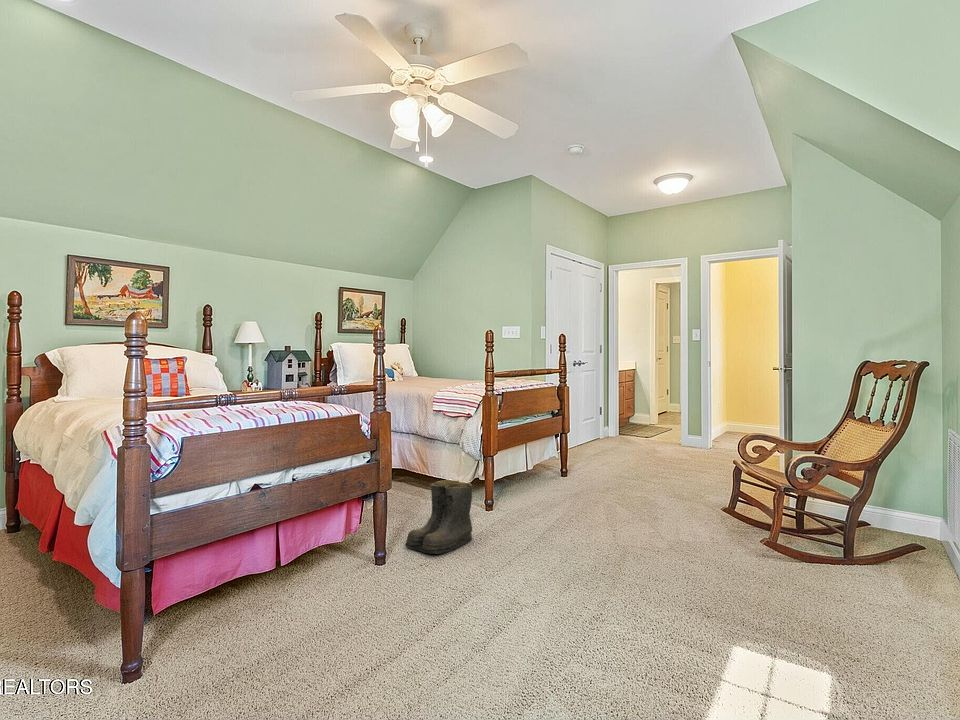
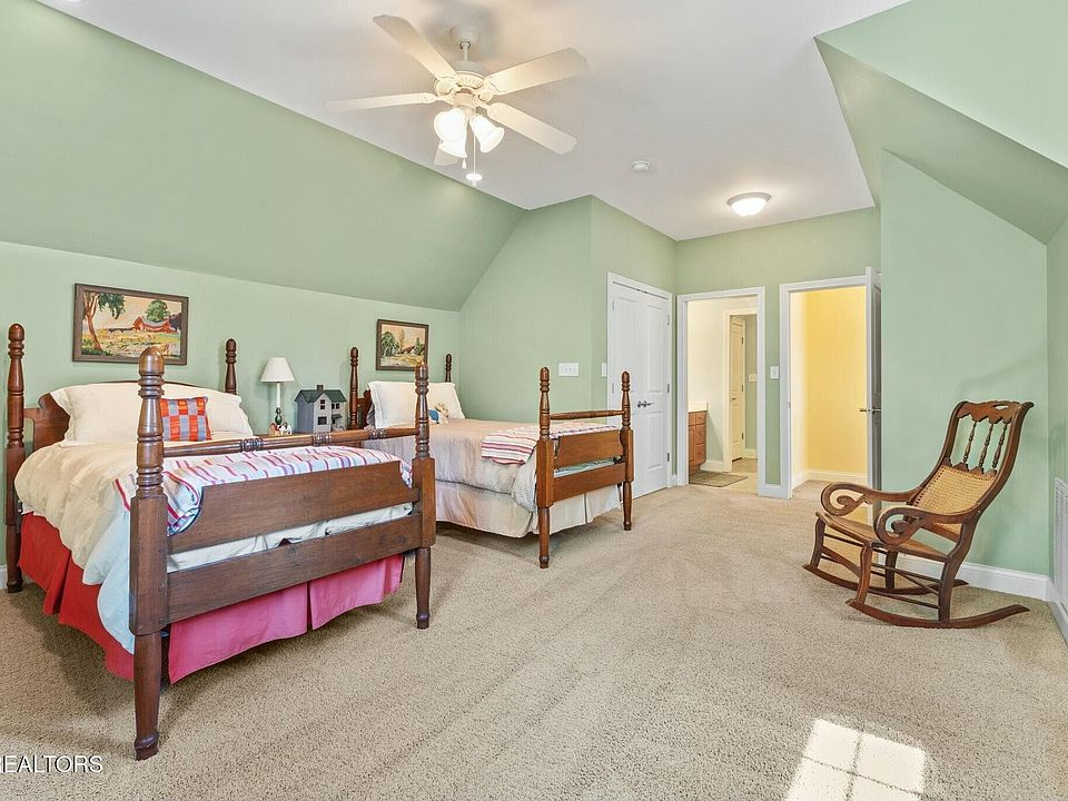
- boots (440, 514)
